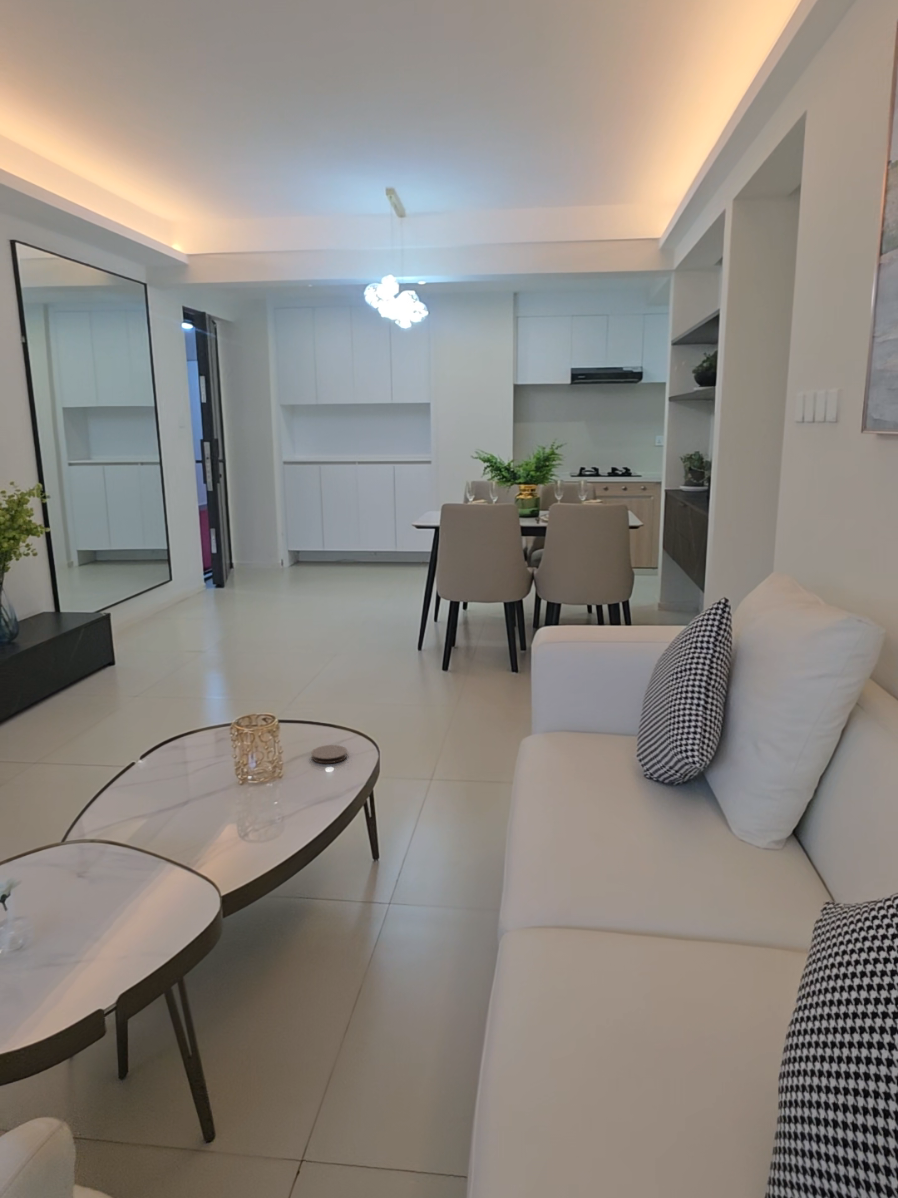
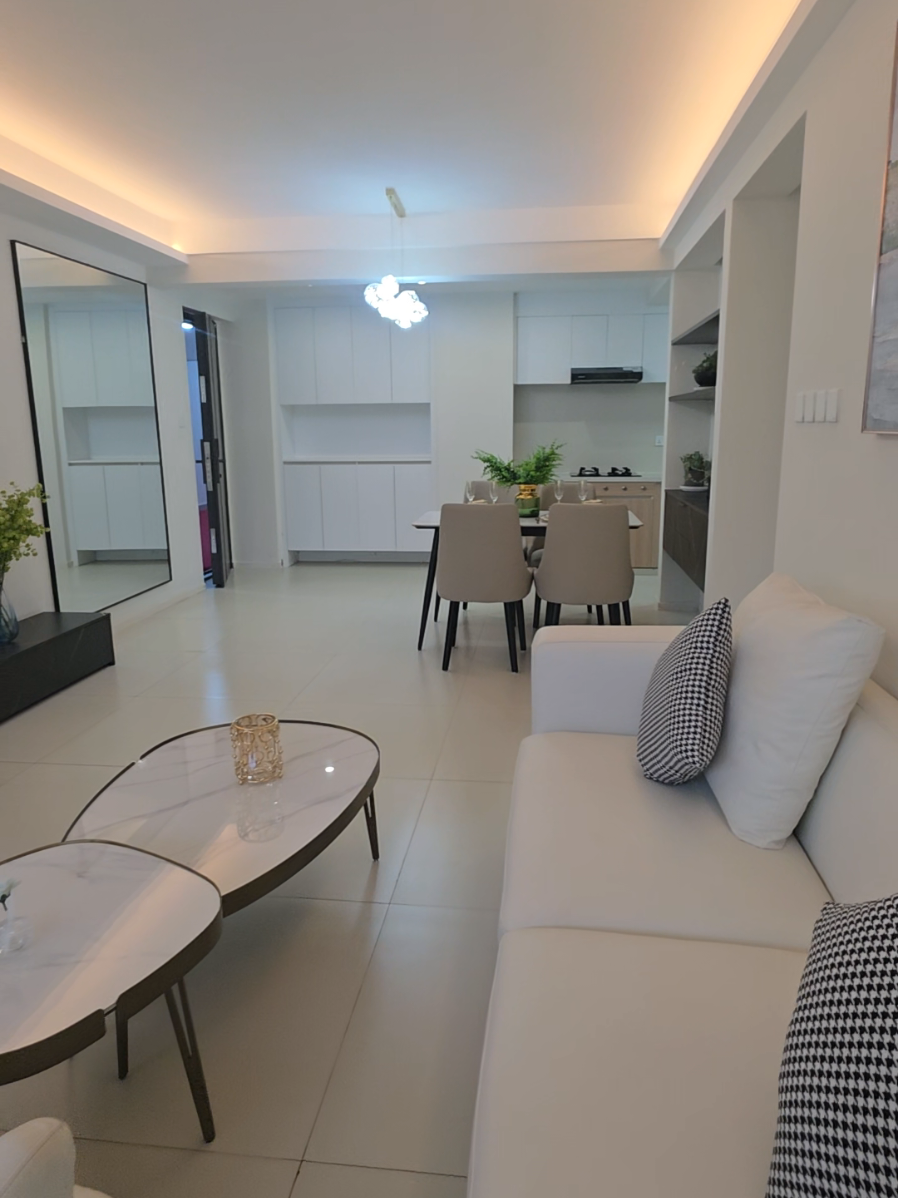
- coaster (329, 753)
